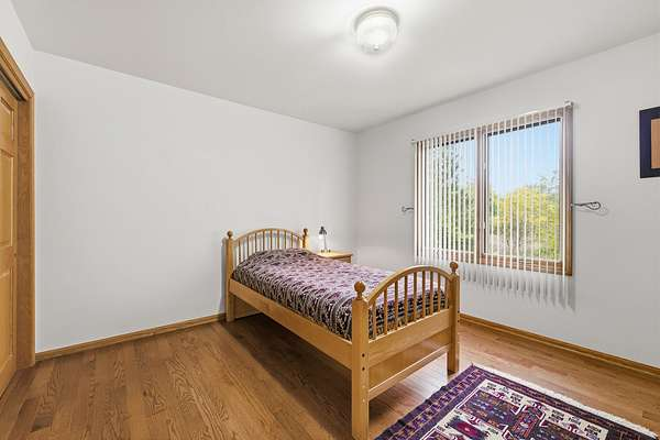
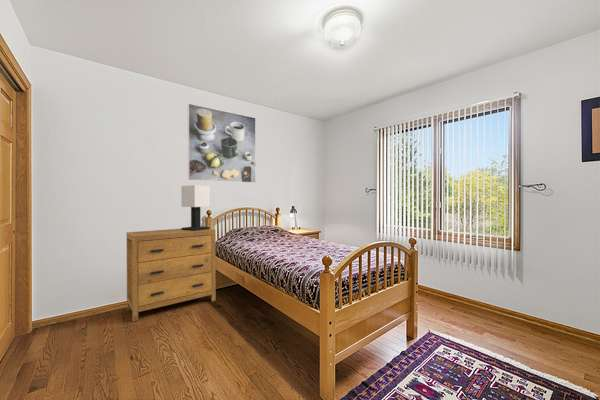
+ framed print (224, 146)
+ table lamp (195, 207)
+ dresser (173, 267)
